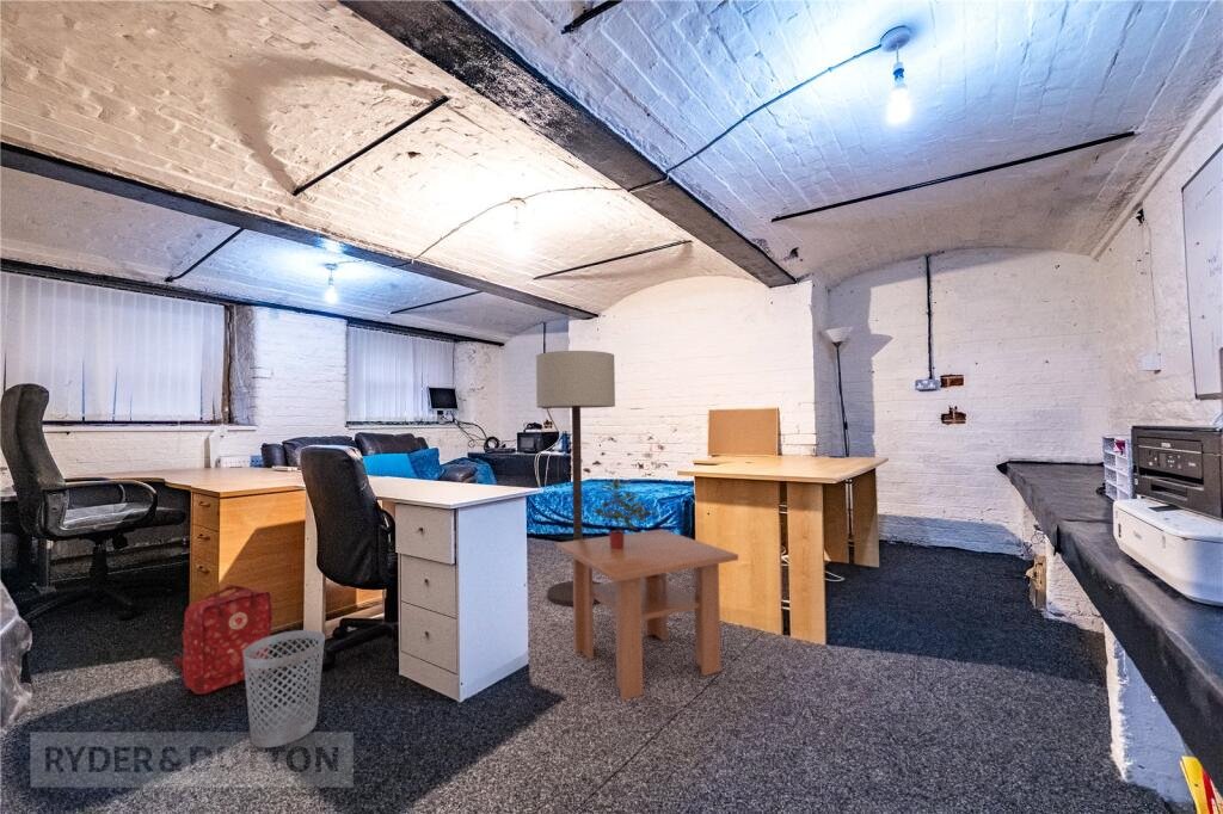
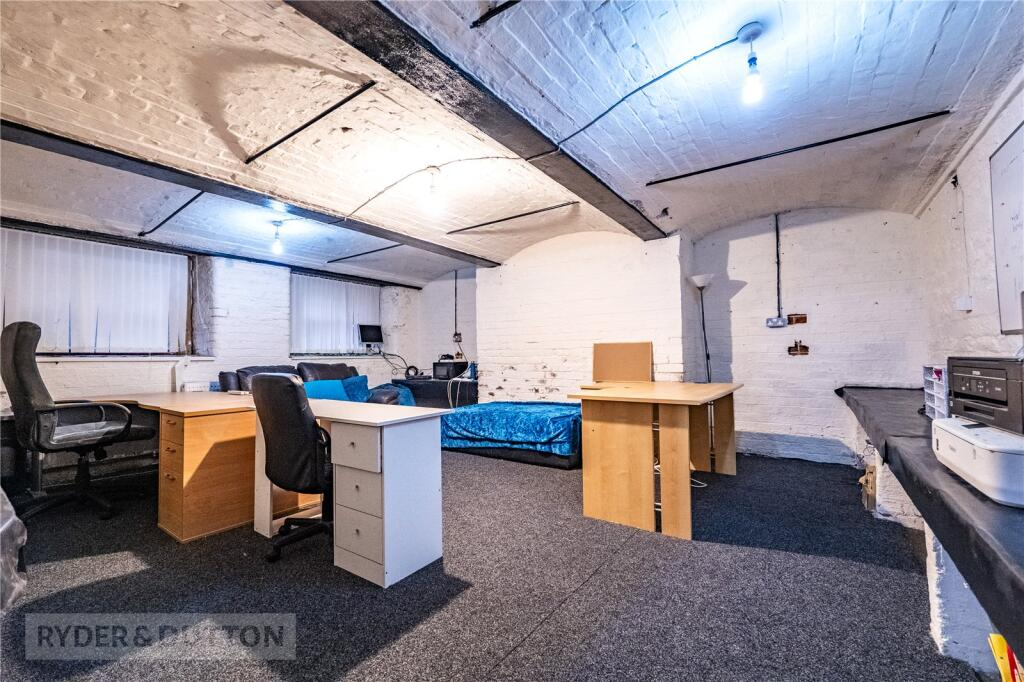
- coffee table (643, 604)
- wastebasket (285, 687)
- potted plant (627, 513)
- floor lamp (577, 474)
- backpack (225, 630)
